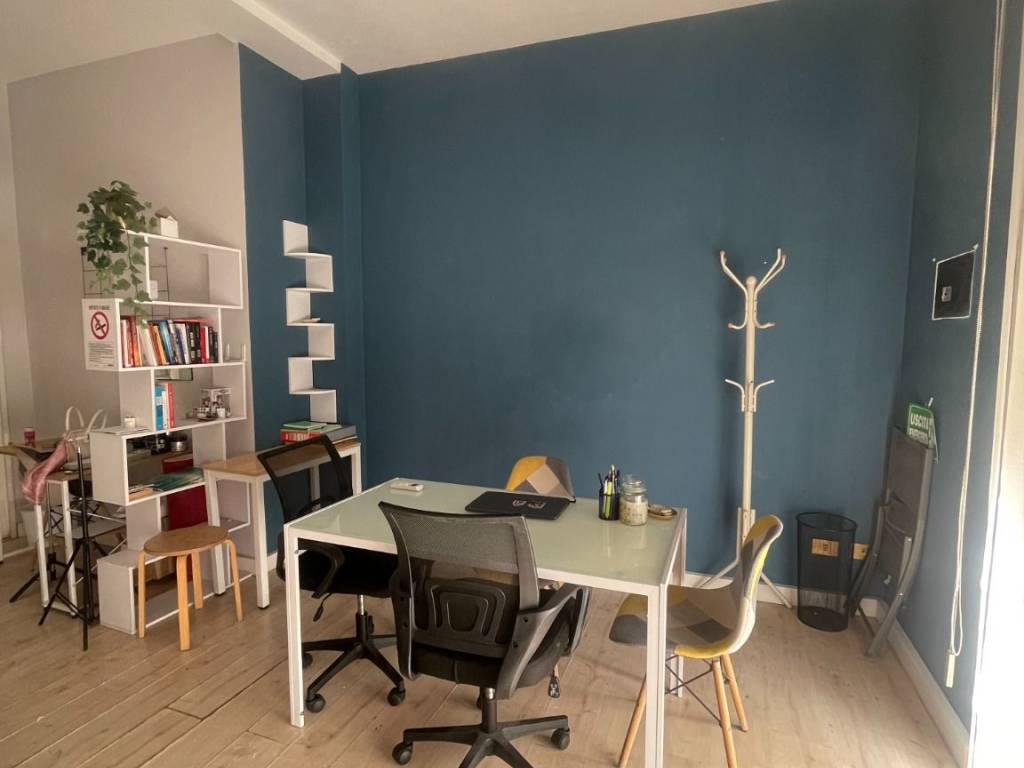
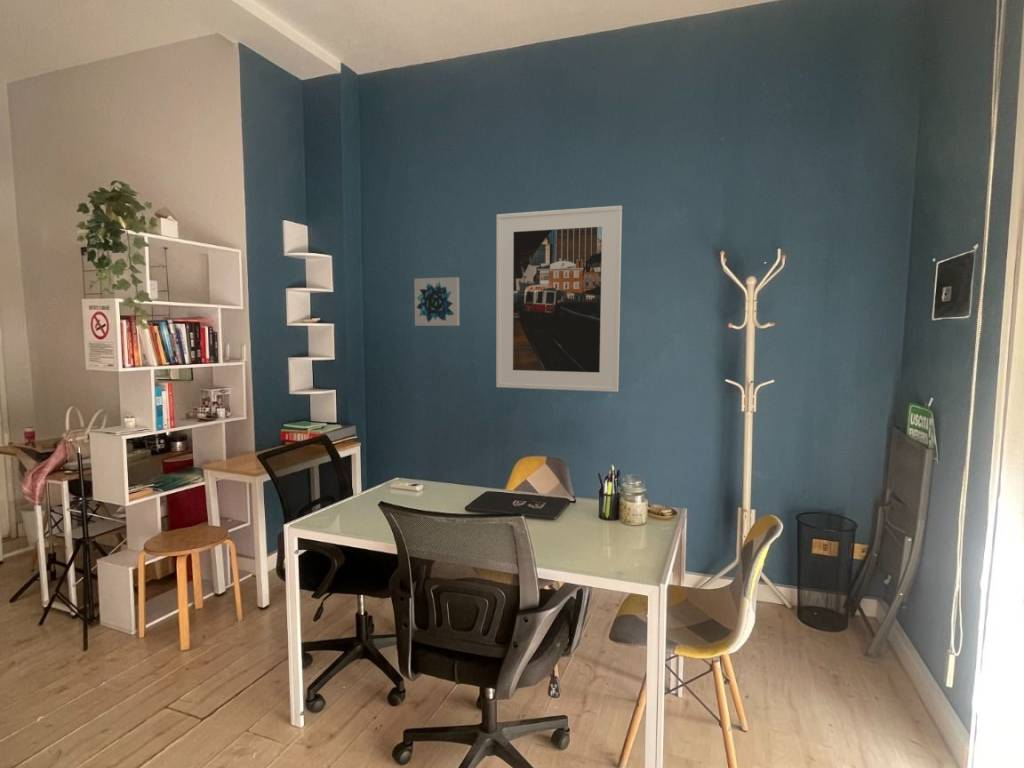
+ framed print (556, 301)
+ wall art (436, 302)
